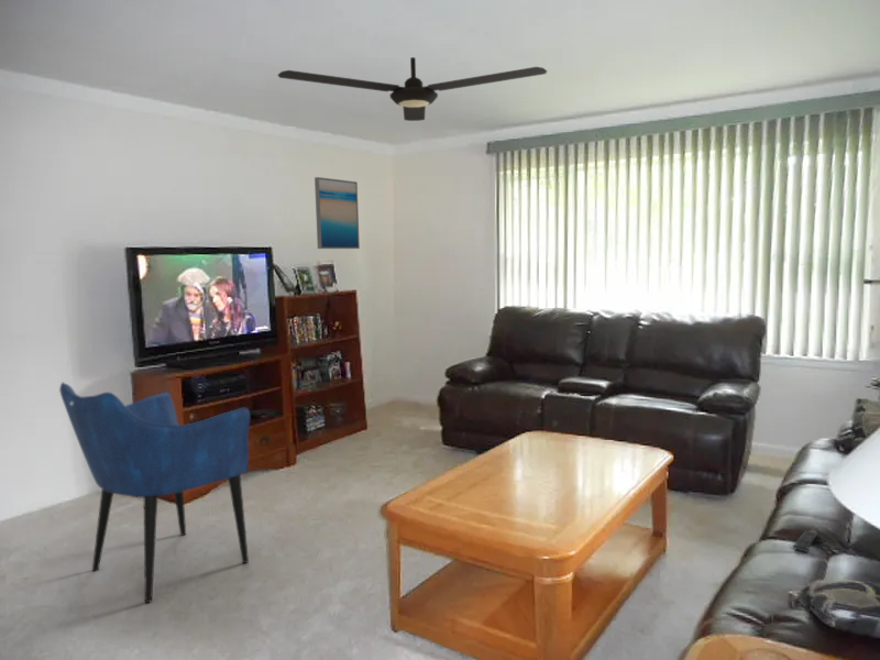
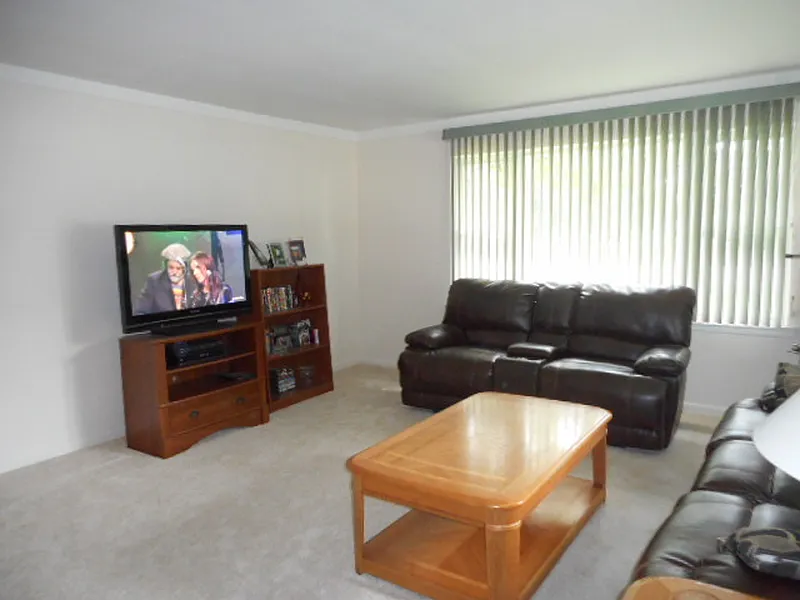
- armchair (151, 474)
- remote control (806, 539)
- wall art (338, 213)
- ceiling fan (414, 89)
